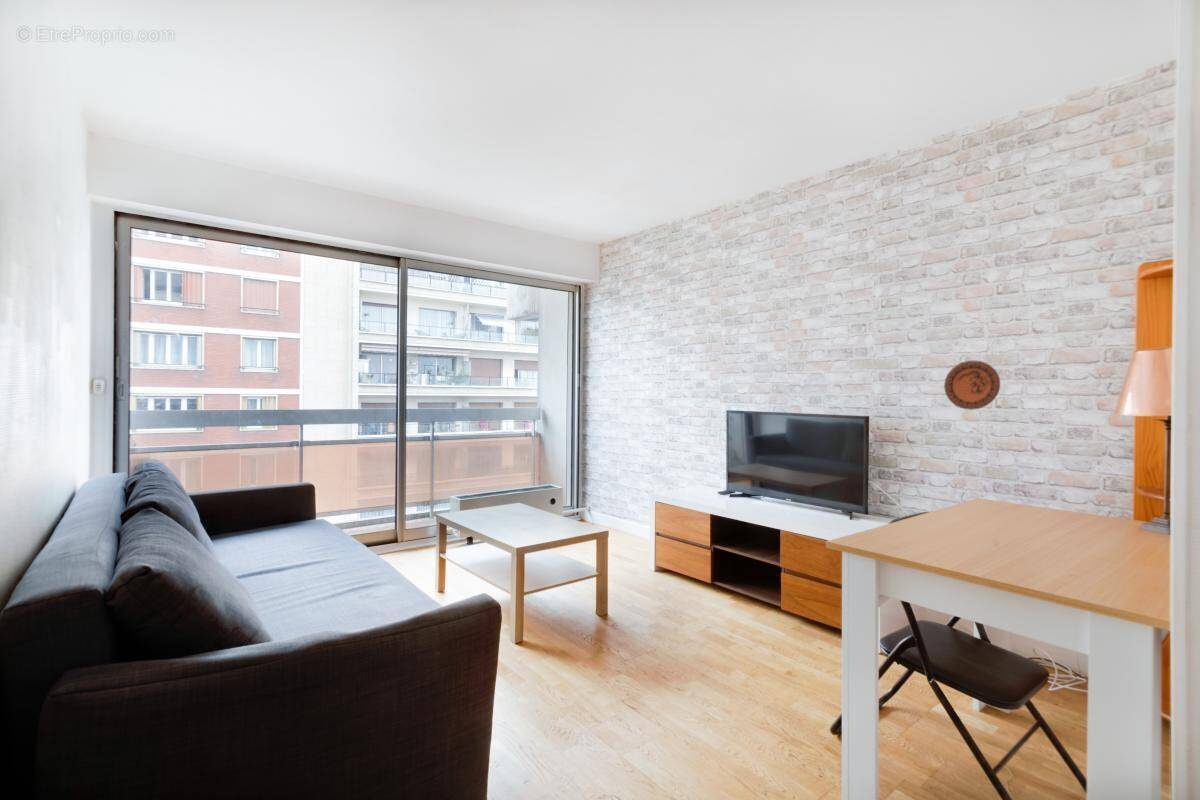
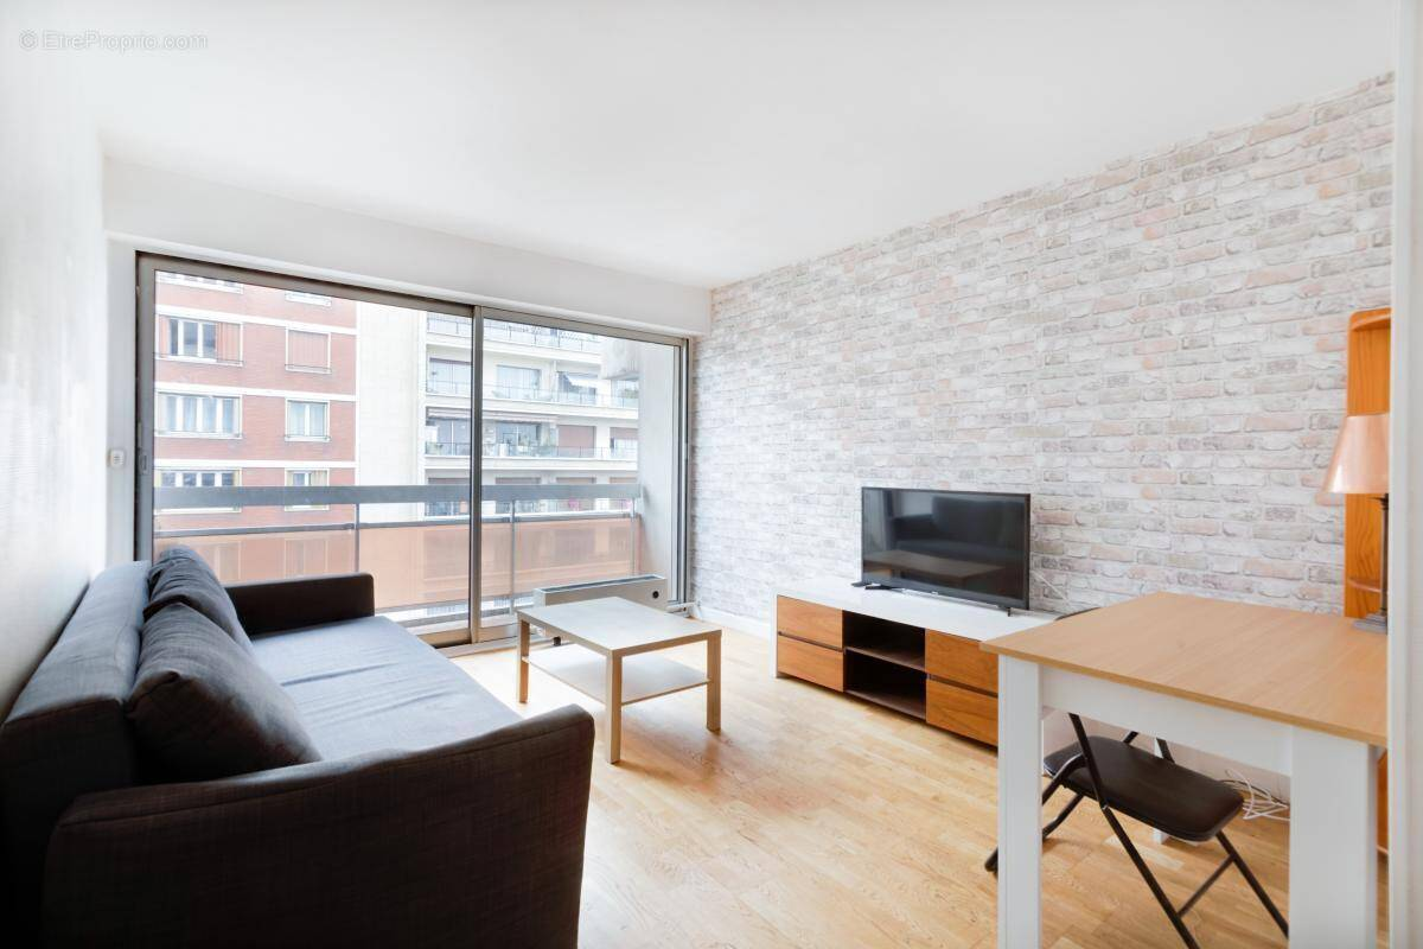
- decorative plate (971, 385)
